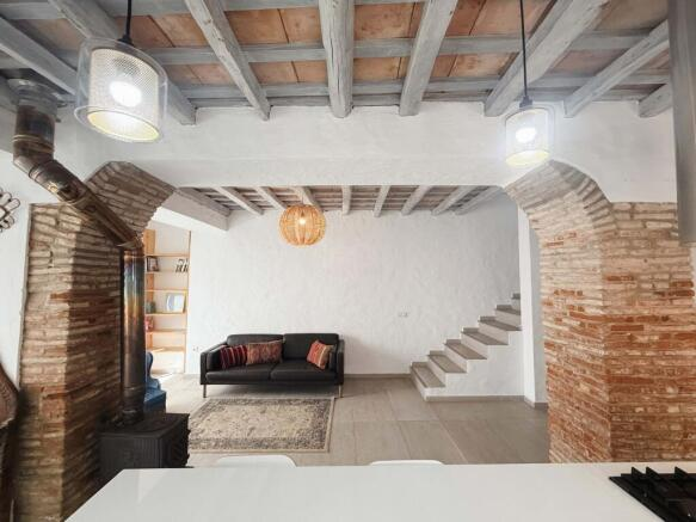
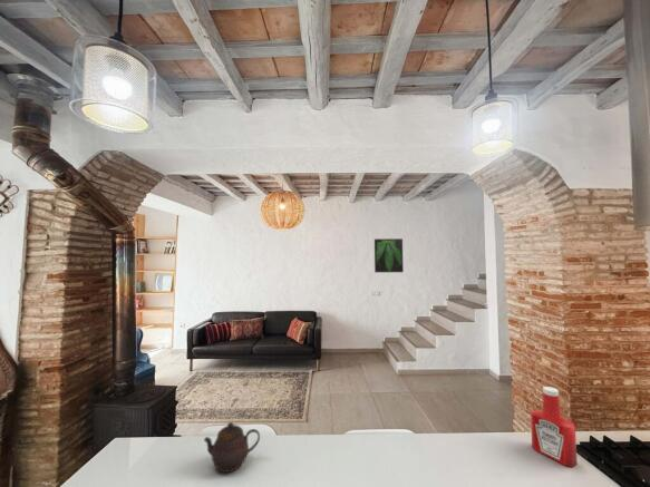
+ soap bottle (552, 421)
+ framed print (388, 255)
+ teapot (232, 442)
